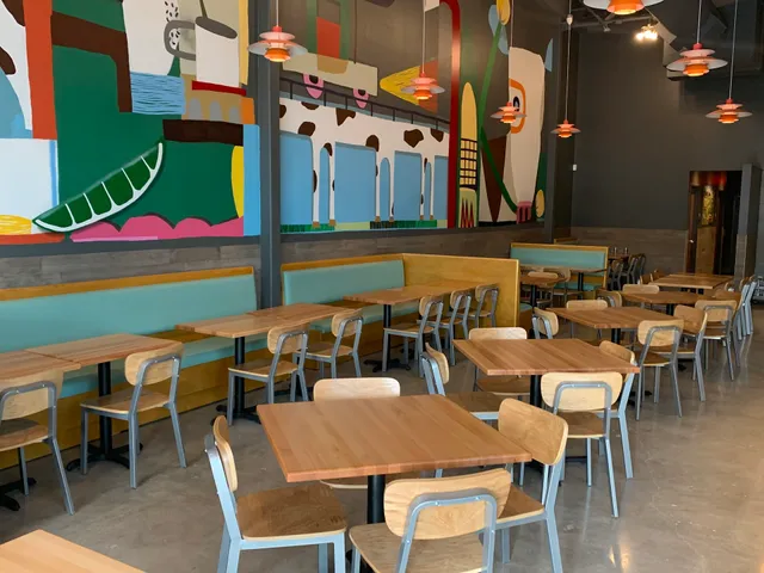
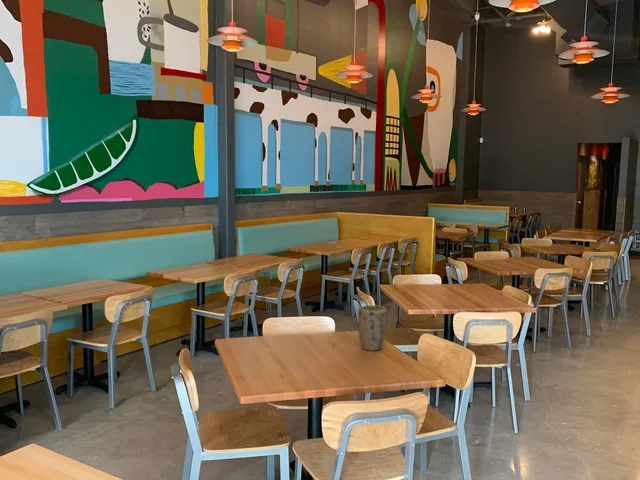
+ plant pot (371, 327)
